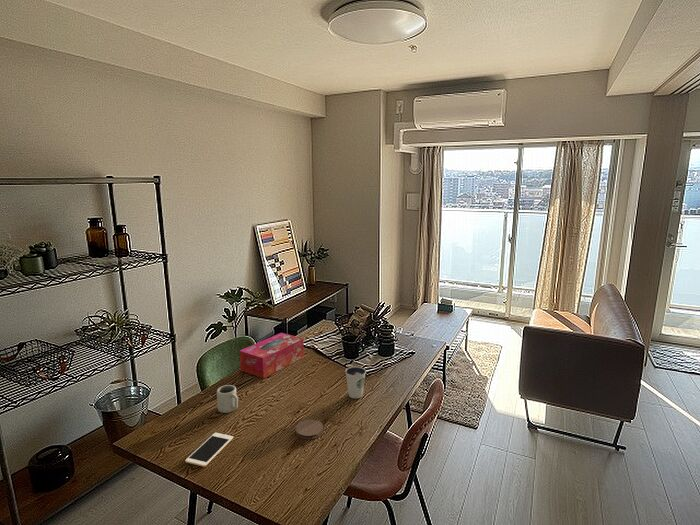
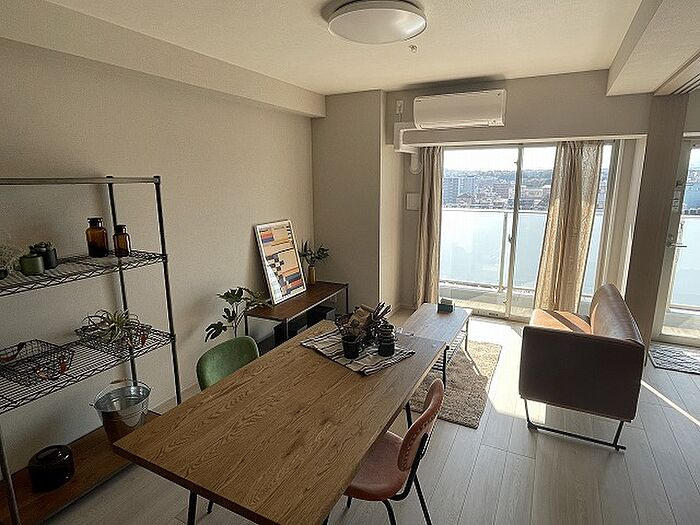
- coaster (309, 429)
- cup (228, 399)
- dixie cup (355, 383)
- cell phone (210, 448)
- tissue box (273, 353)
